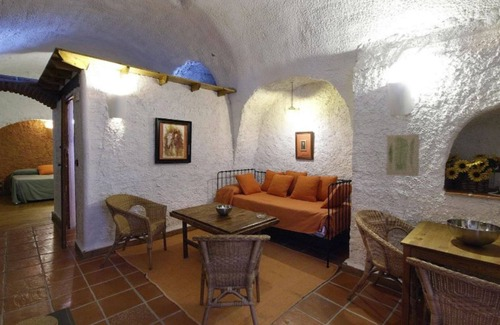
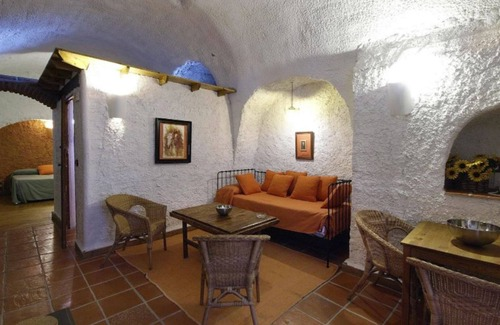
- wall art (402, 155)
